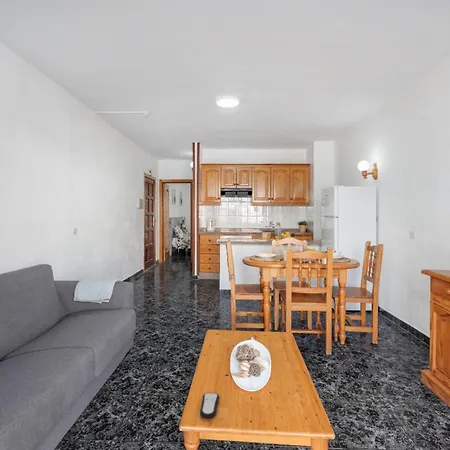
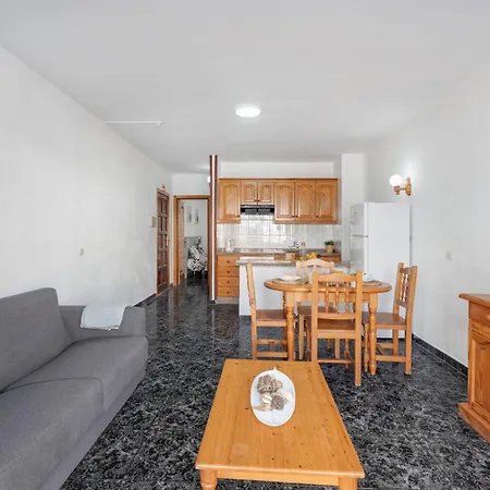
- remote control (209, 404)
